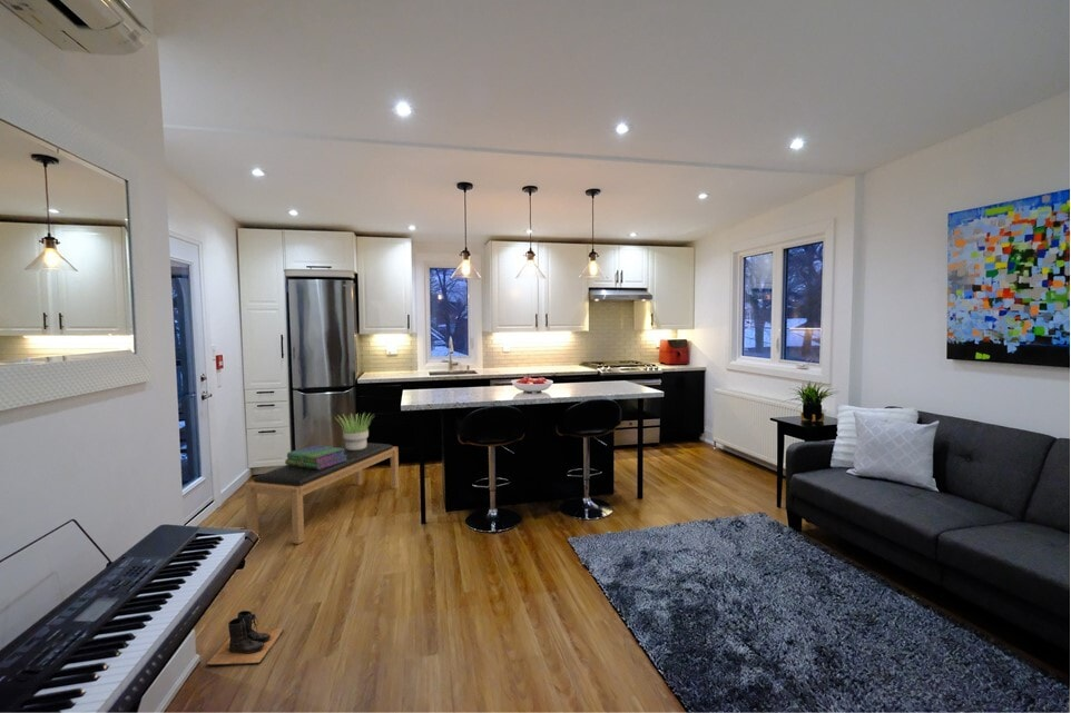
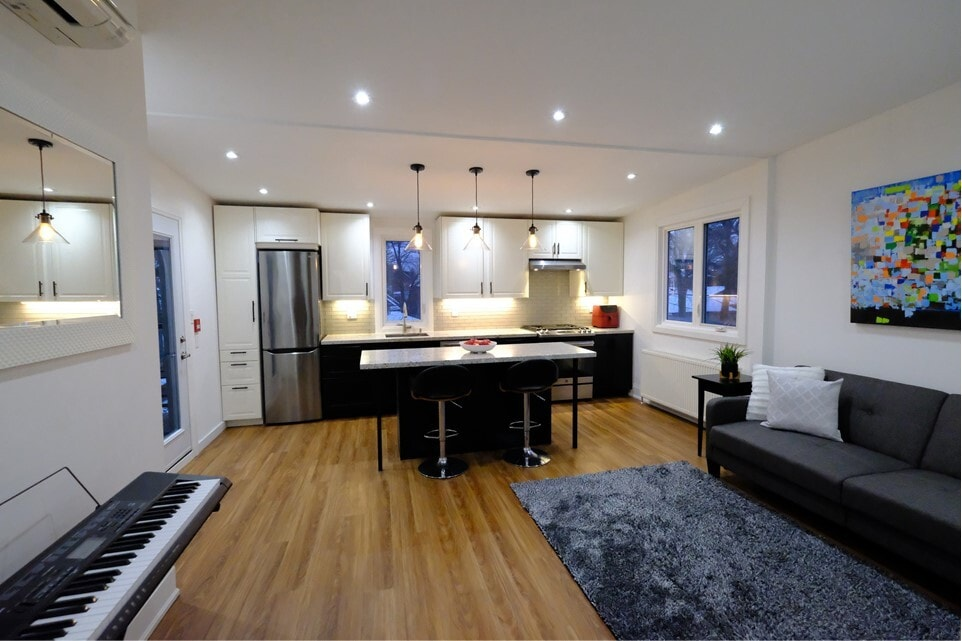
- boots (246, 632)
- potted plant (355, 432)
- stack of books (316, 456)
- bench (332, 482)
